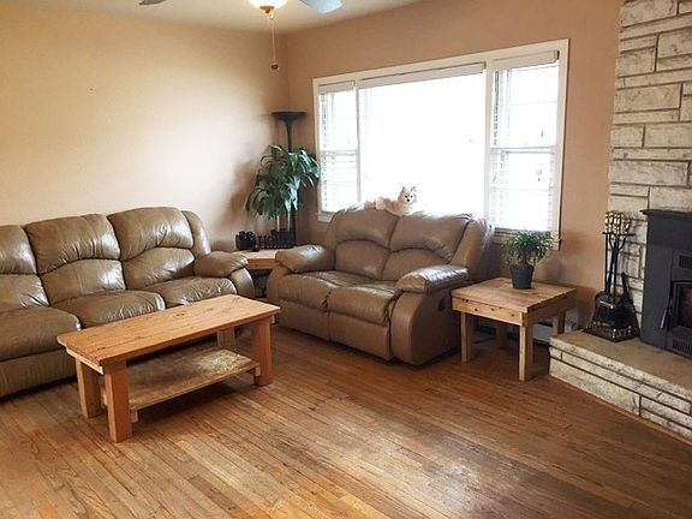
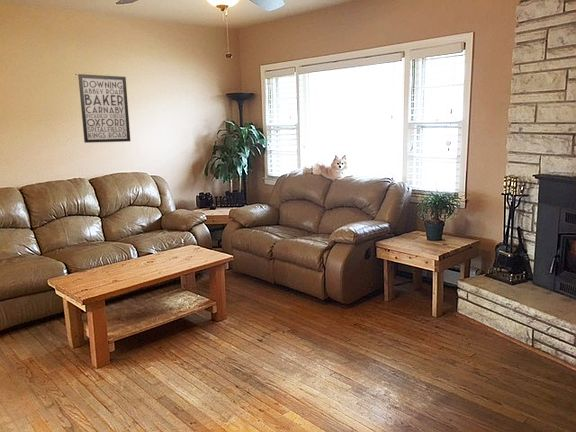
+ wall art (105, 109)
